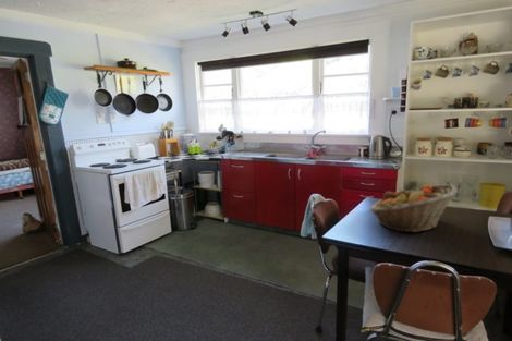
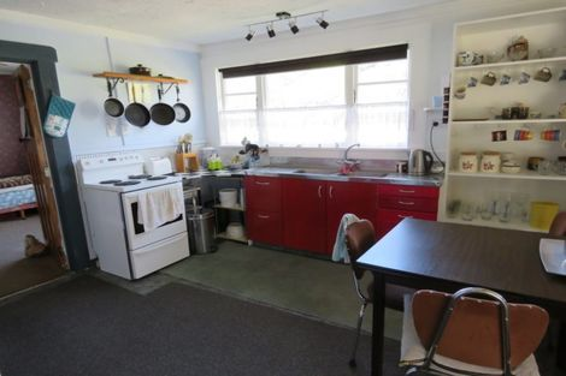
- fruit basket (412, 204)
